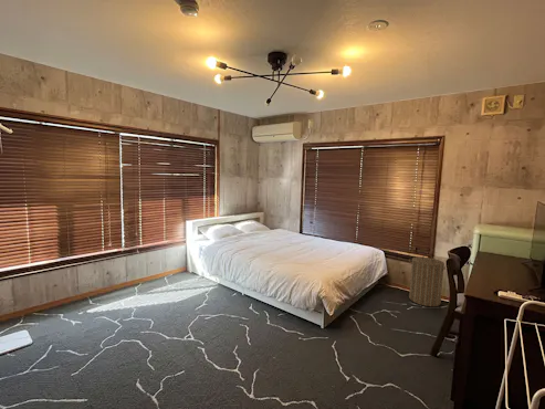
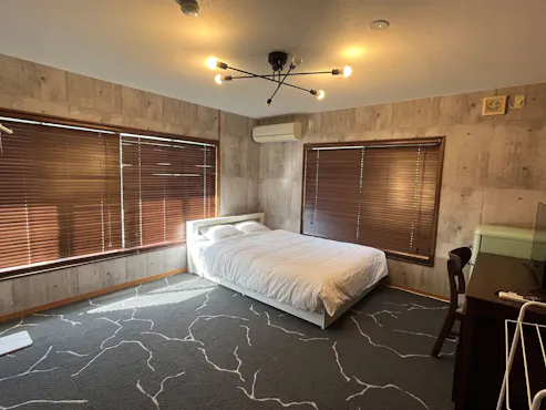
- laundry hamper (426, 277)
